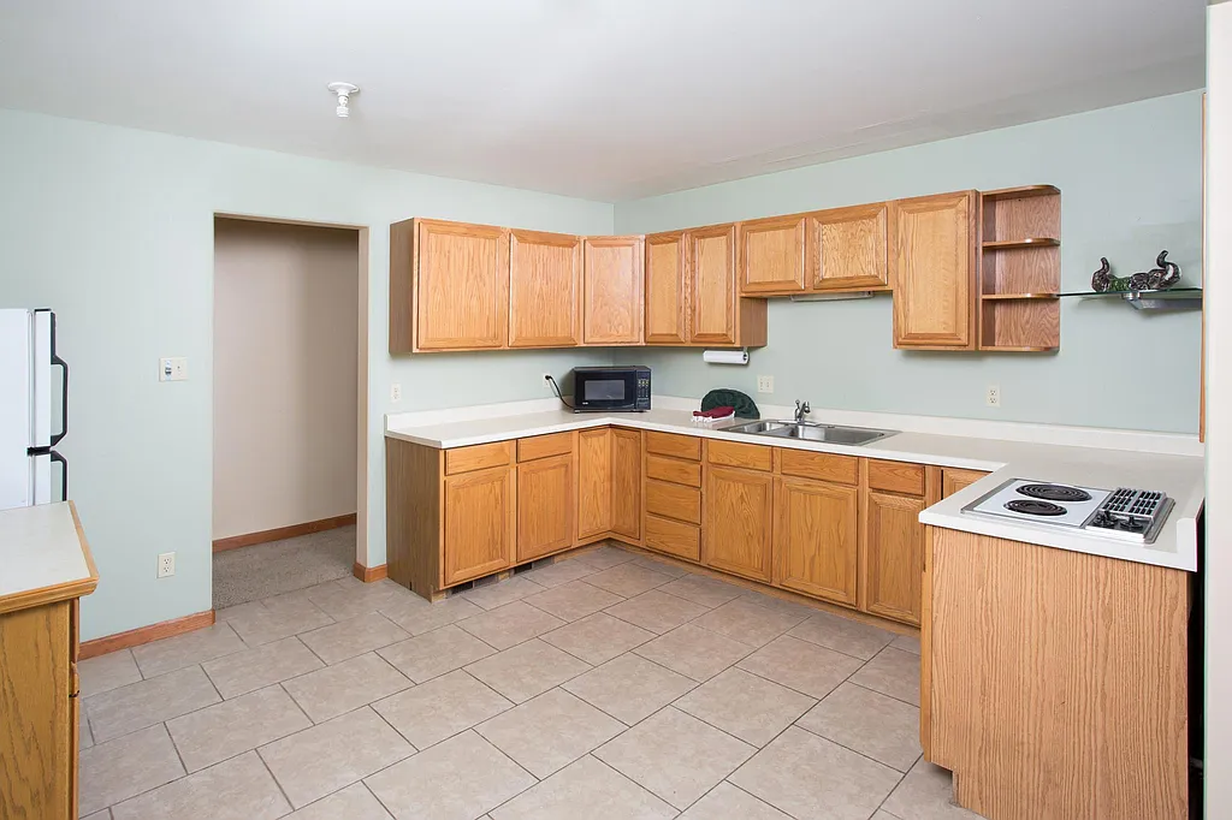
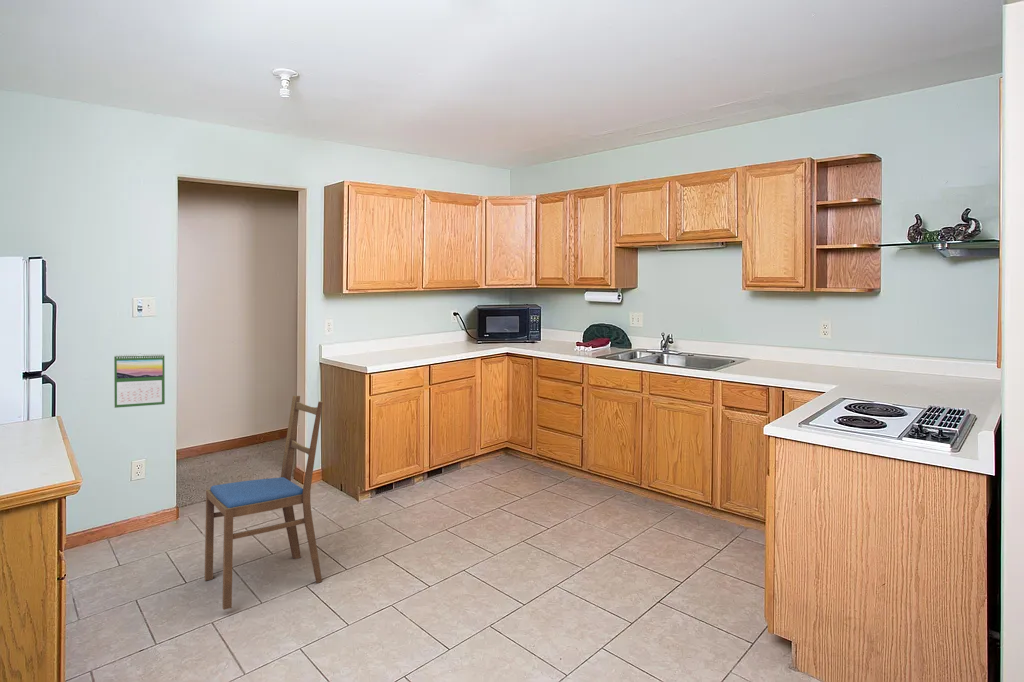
+ calendar (140, 379)
+ dining chair (262, 491)
